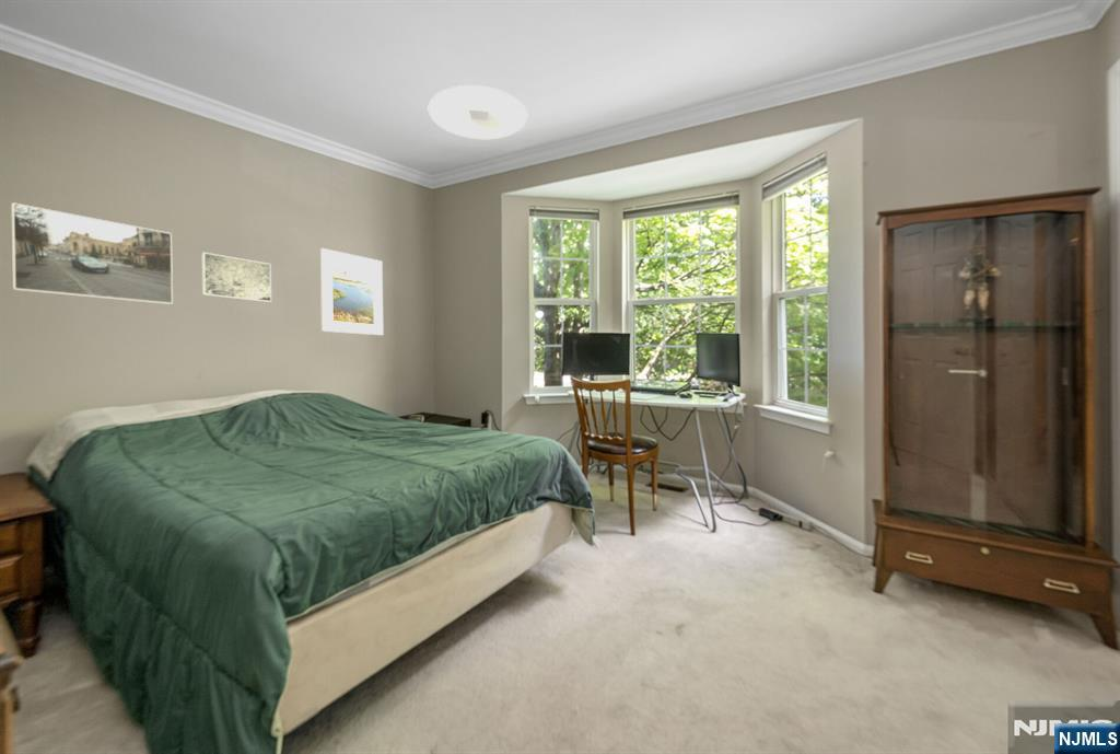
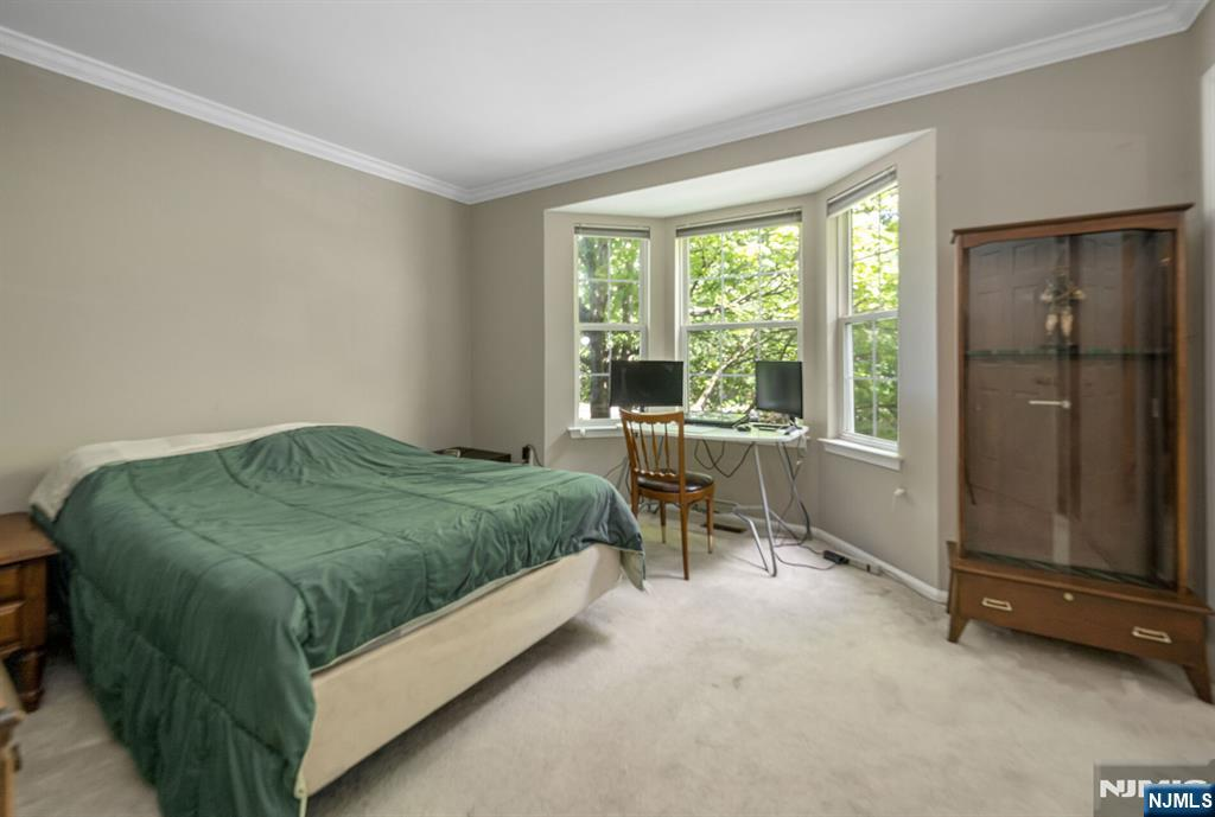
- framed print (237, 278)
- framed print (100, 258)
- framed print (353, 293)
- ceiling light (478, 109)
